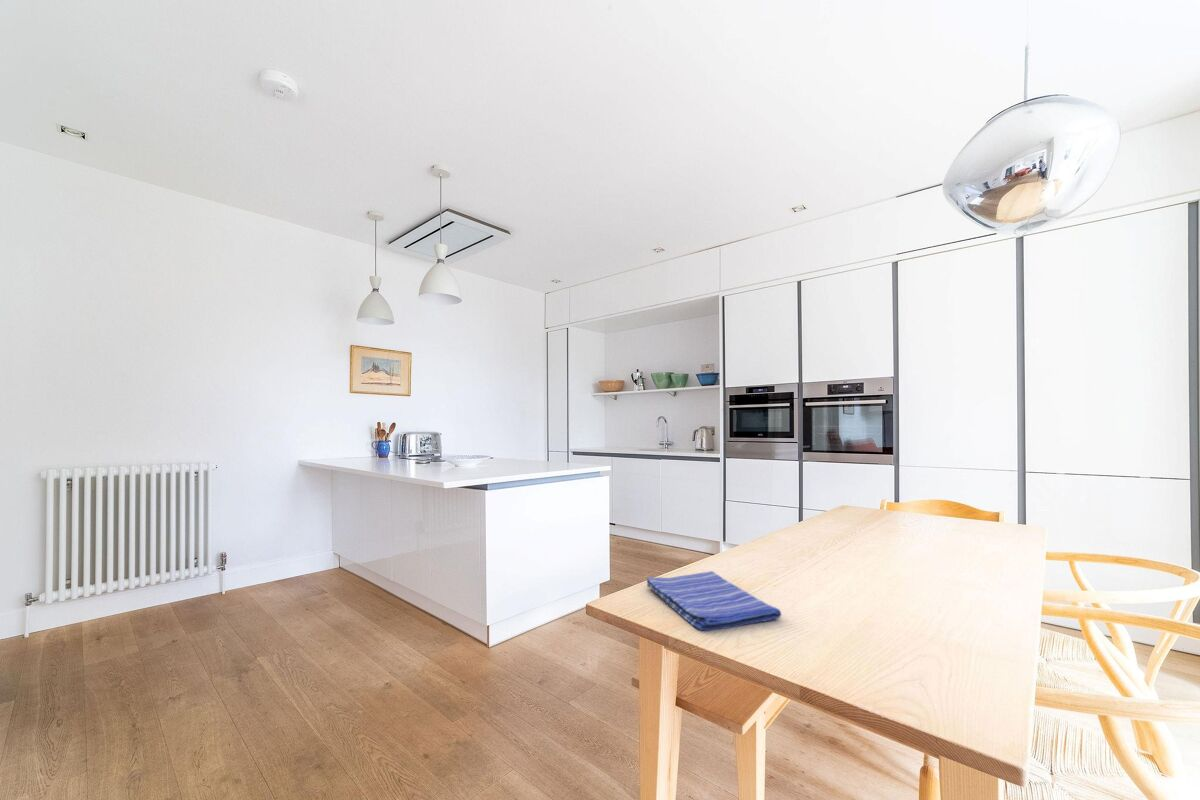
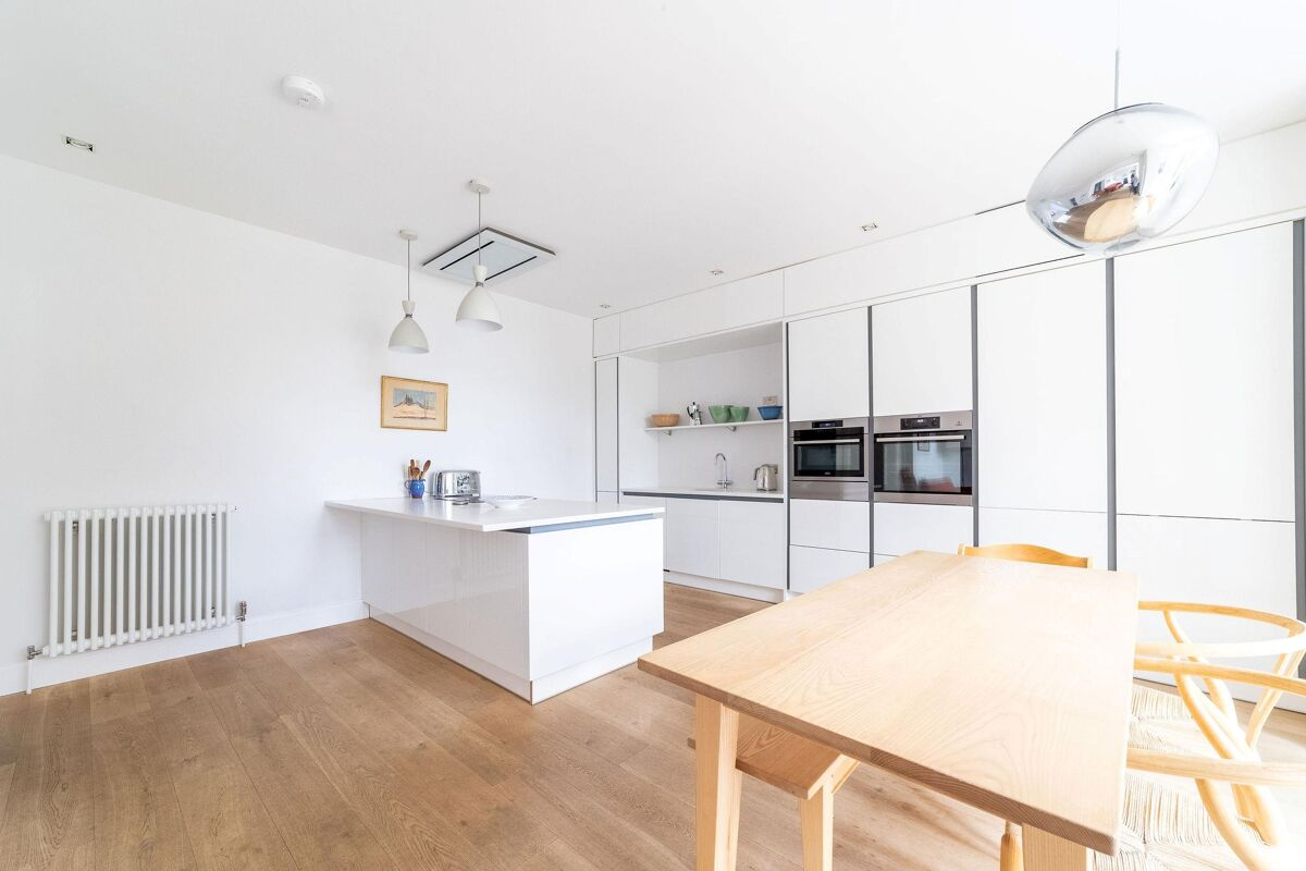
- dish towel (708, 595)
